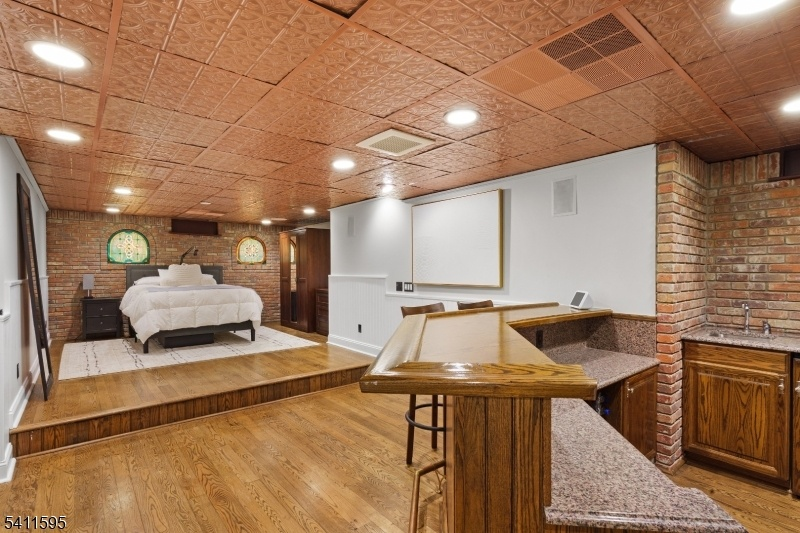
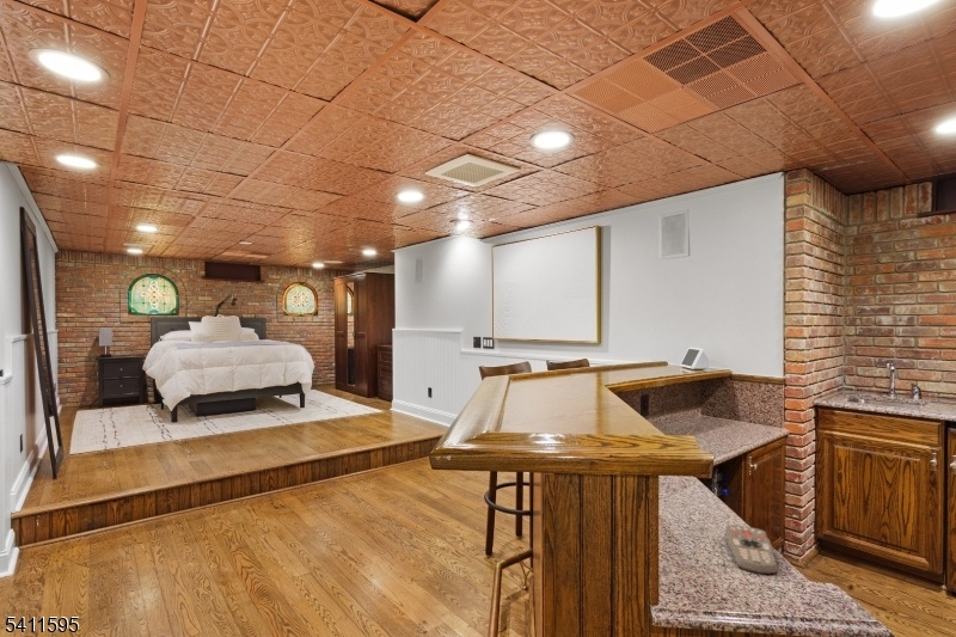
+ remote control (750, 549)
